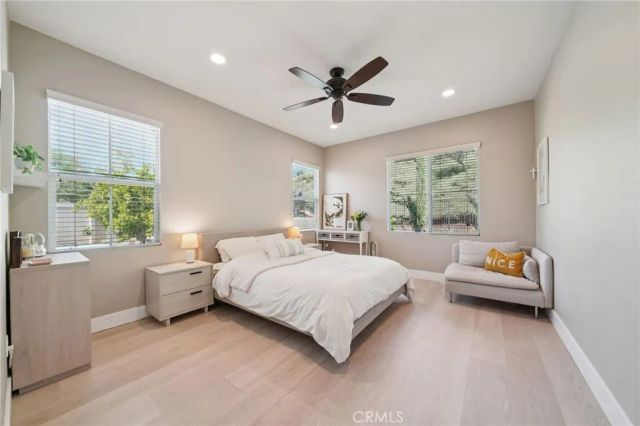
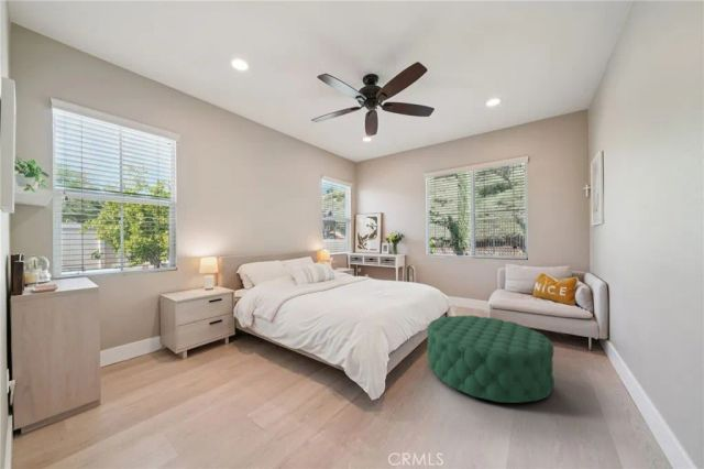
+ ottoman (484, 351)
